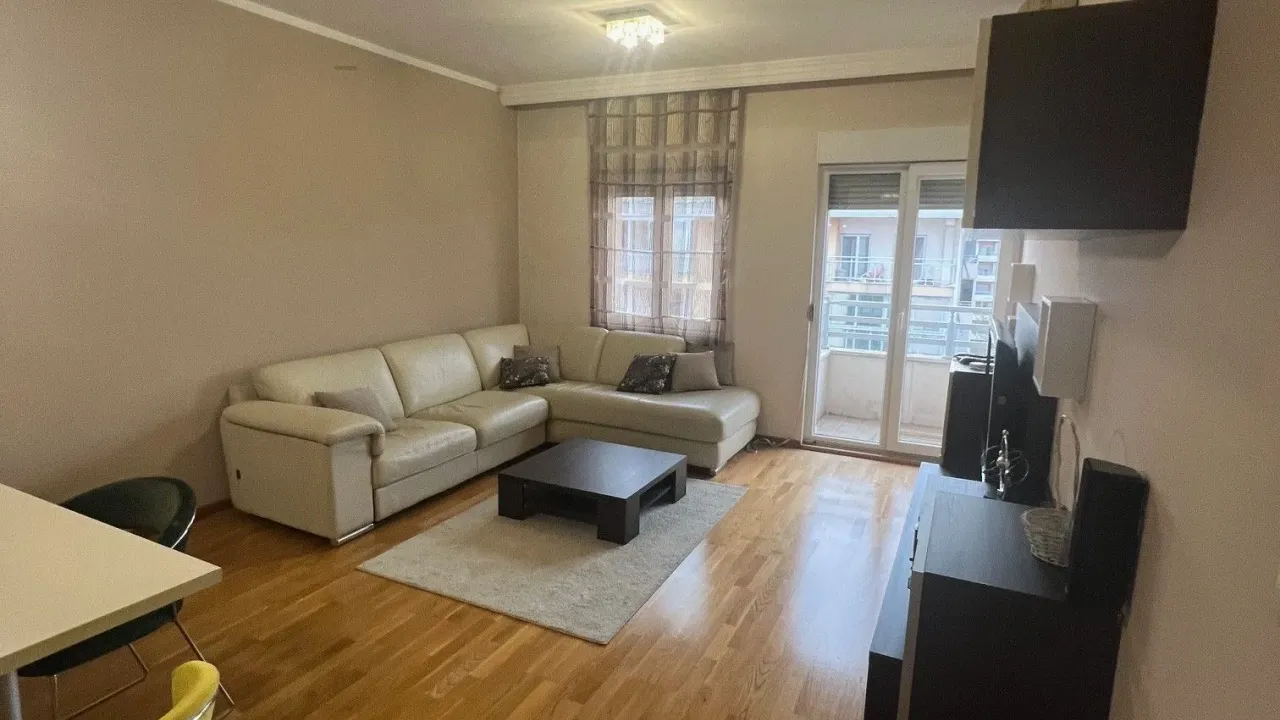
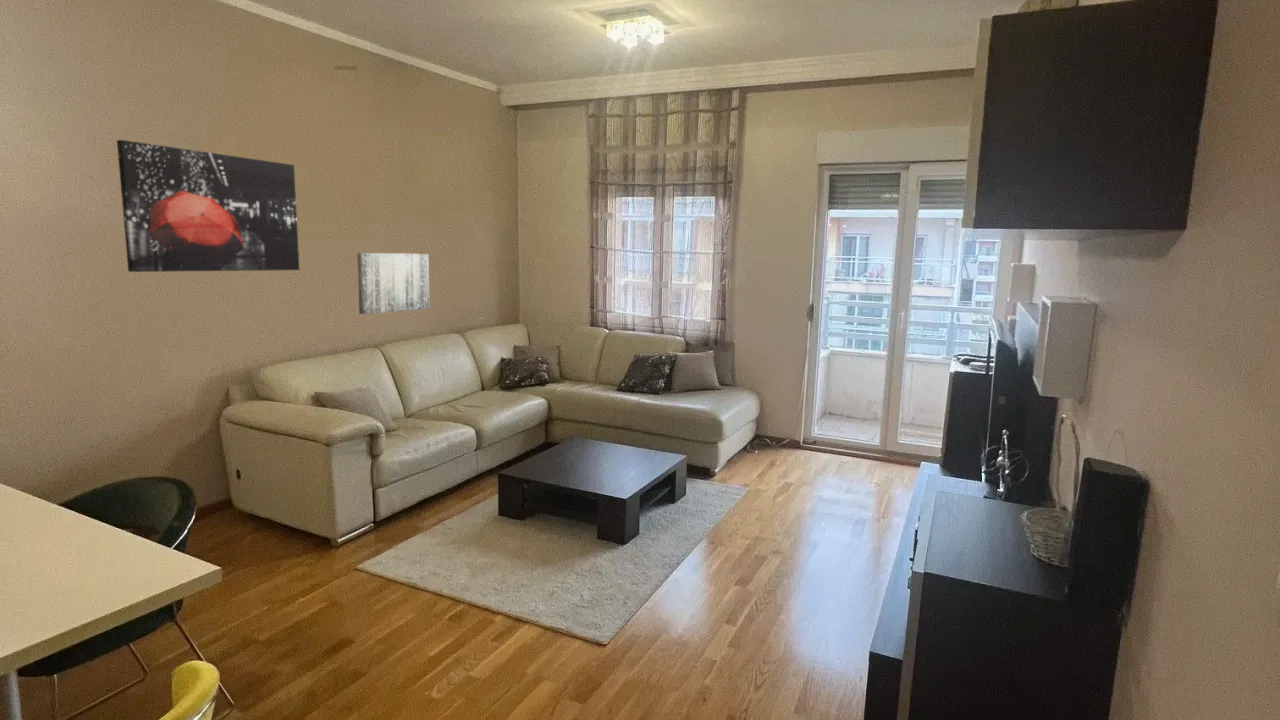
+ wall art (395, 282)
+ wall art (219, 213)
